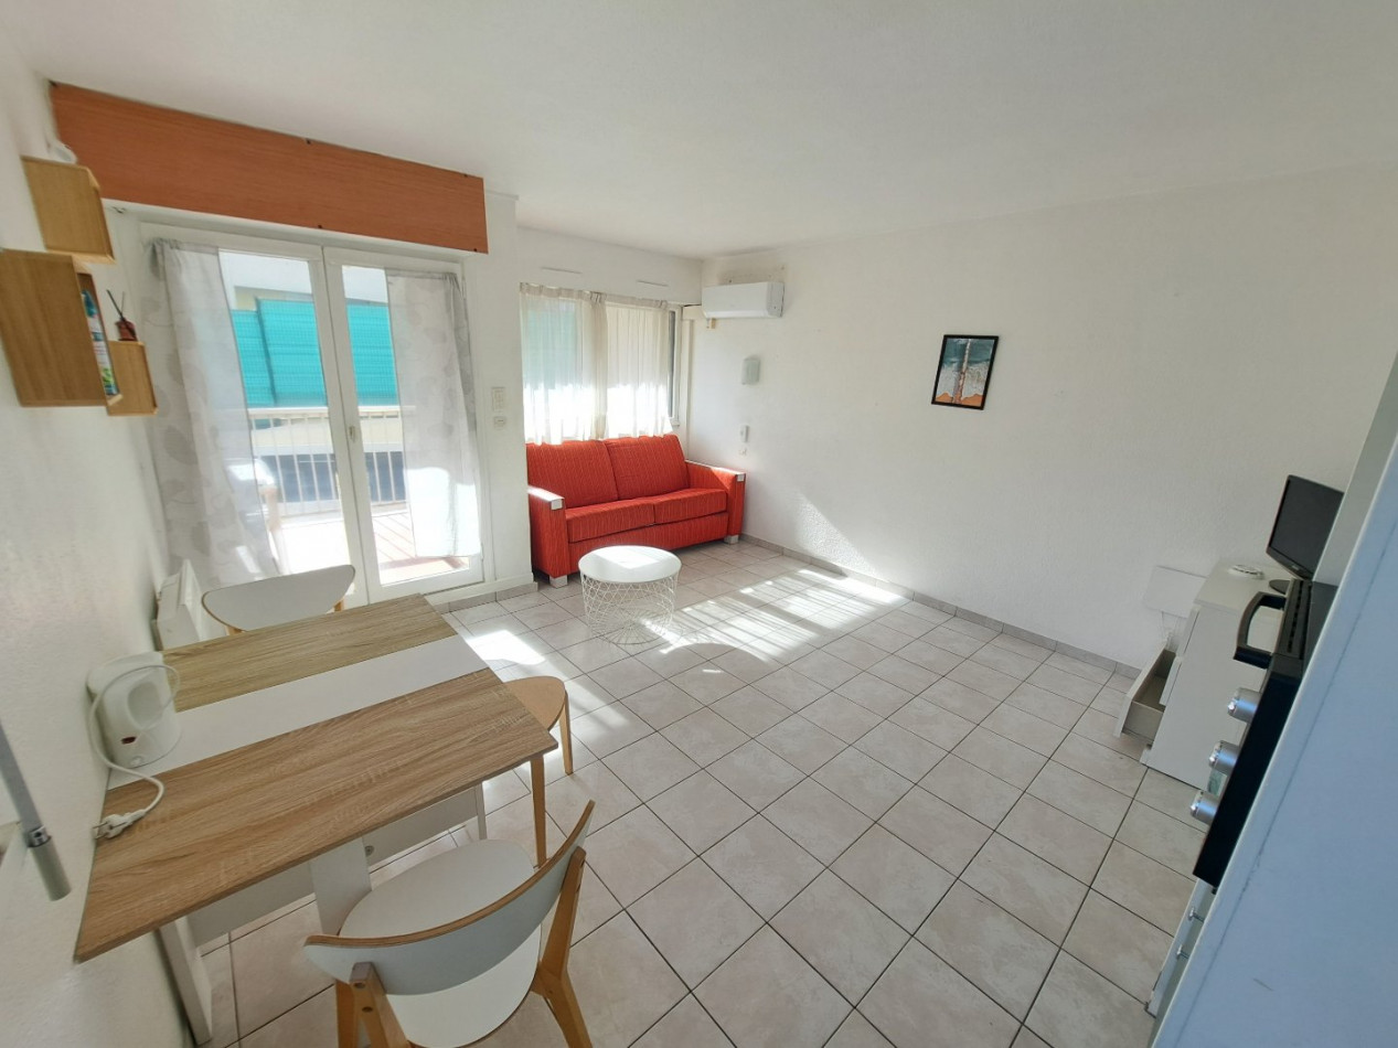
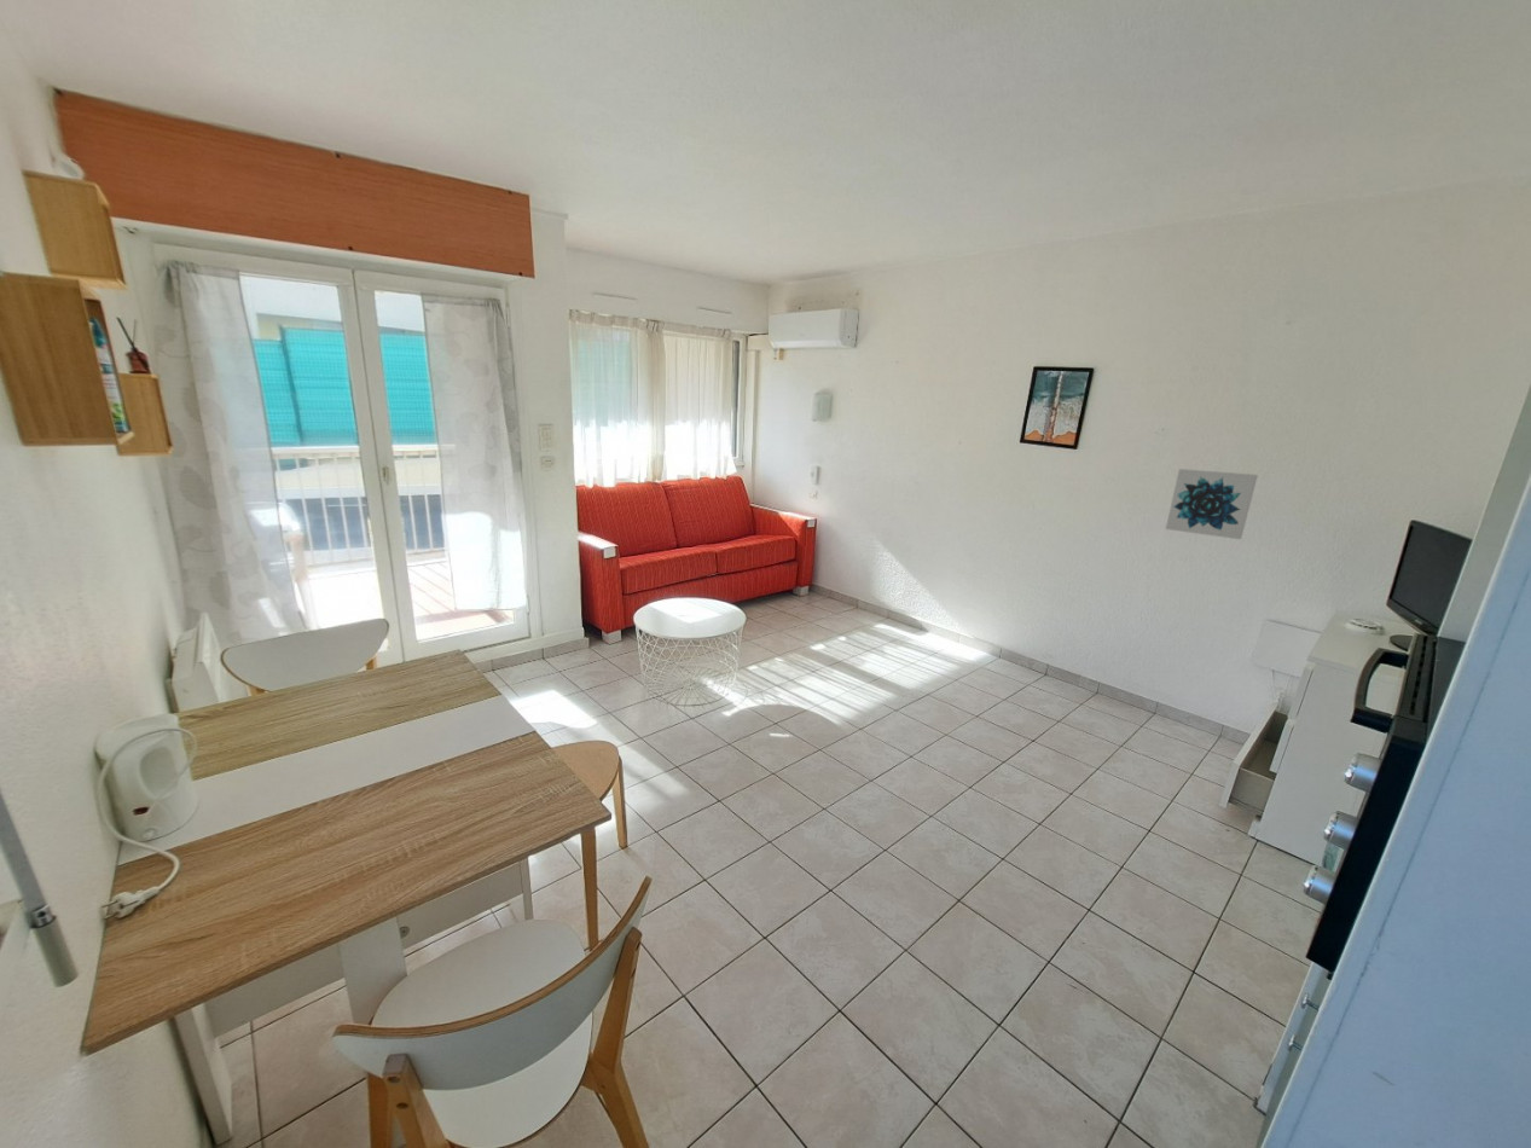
+ wall art (1208, 503)
